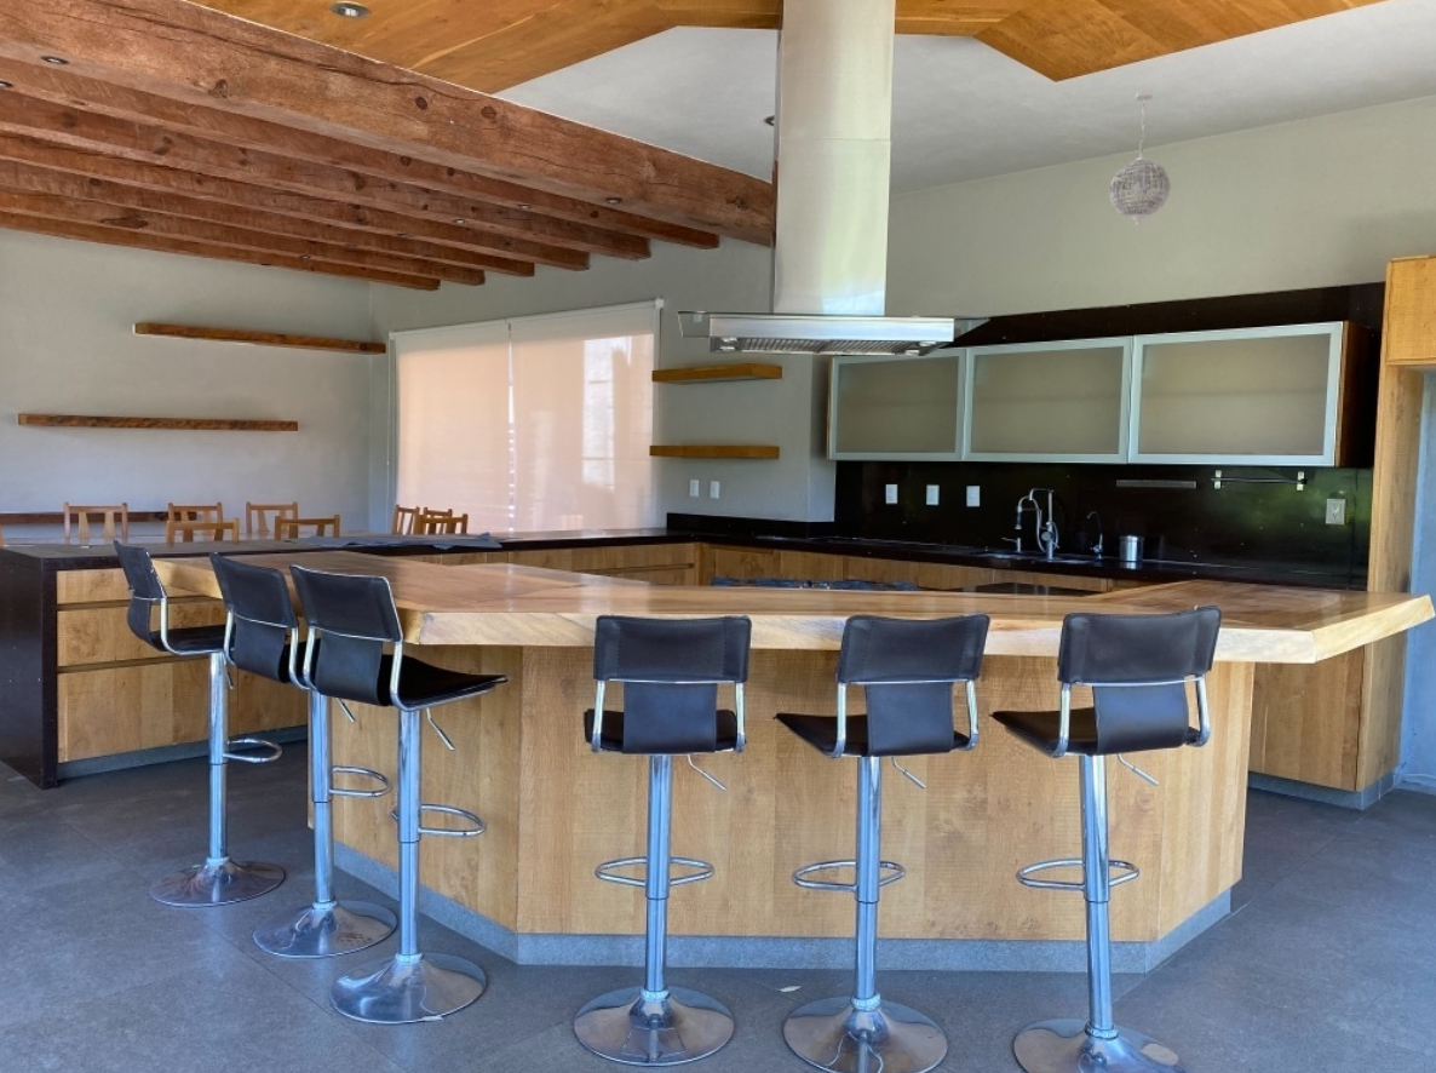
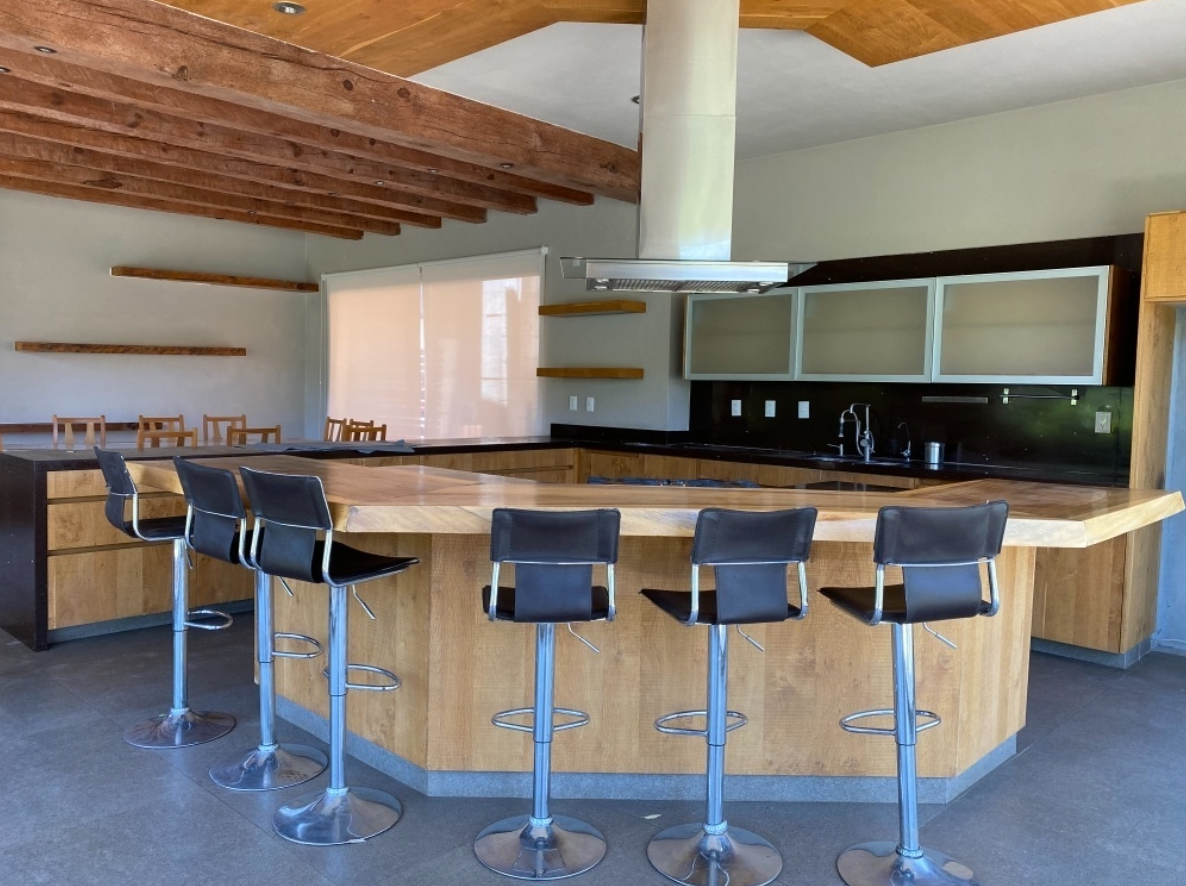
- pendant light (1141, 160)
